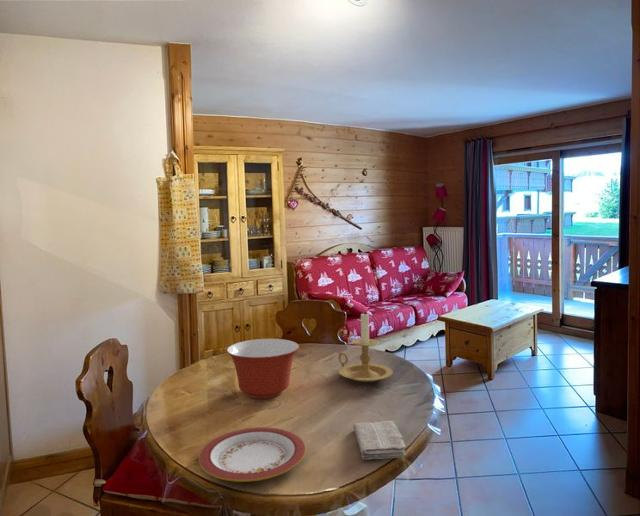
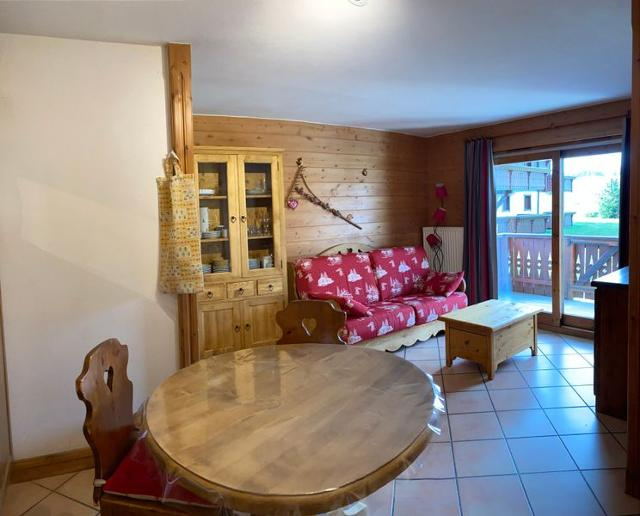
- mixing bowl (263, 369)
- plate (253, 454)
- washcloth (378, 437)
- candle holder (365, 344)
